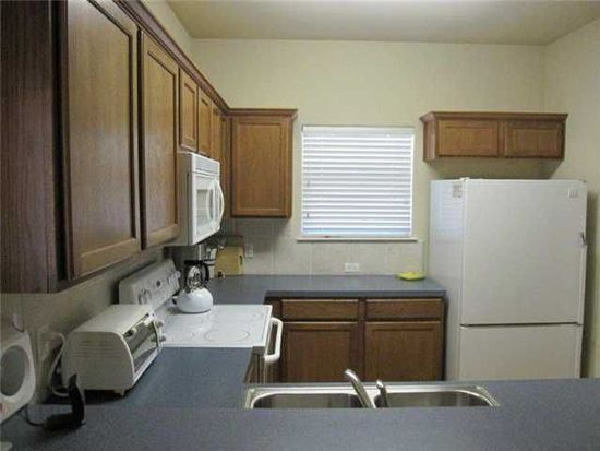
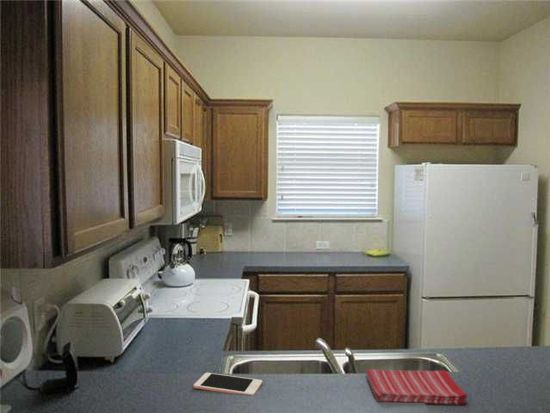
+ dish towel (413, 384)
+ cell phone (228, 384)
